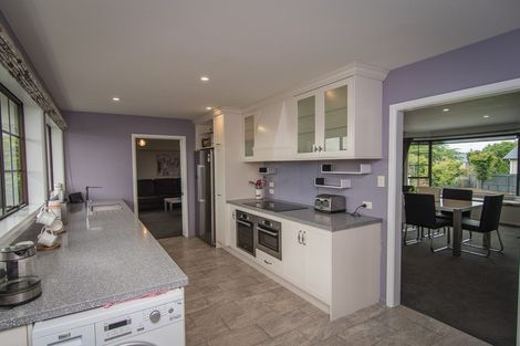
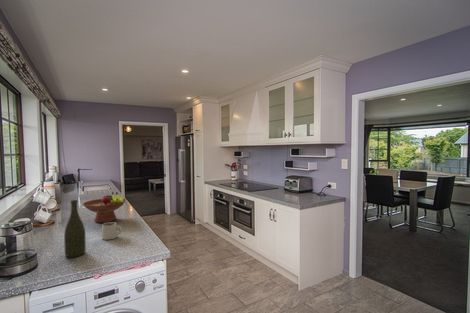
+ fruit bowl (105, 207)
+ mug (112, 230)
+ bottle (74, 227)
